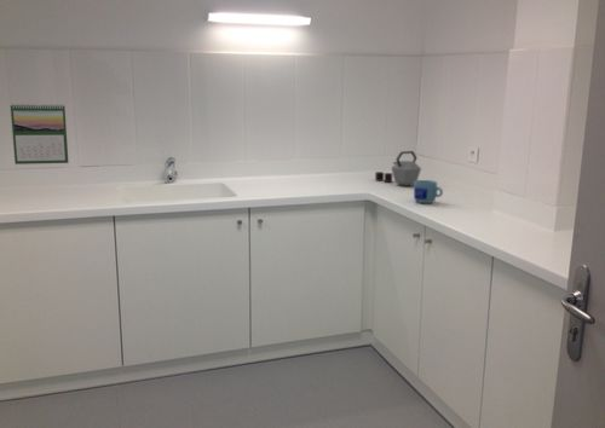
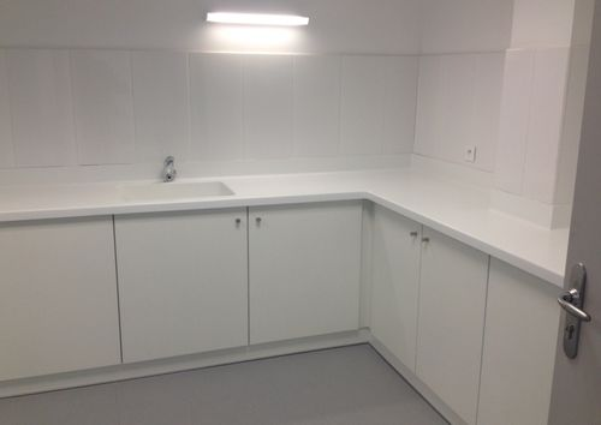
- mug (427, 192)
- kettle (396, 167)
- calendar (40, 133)
